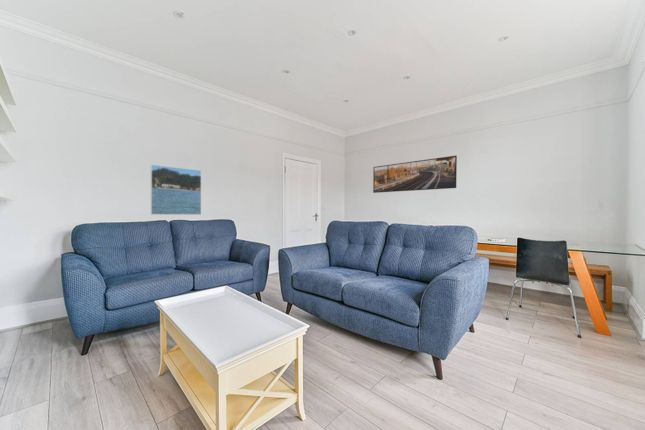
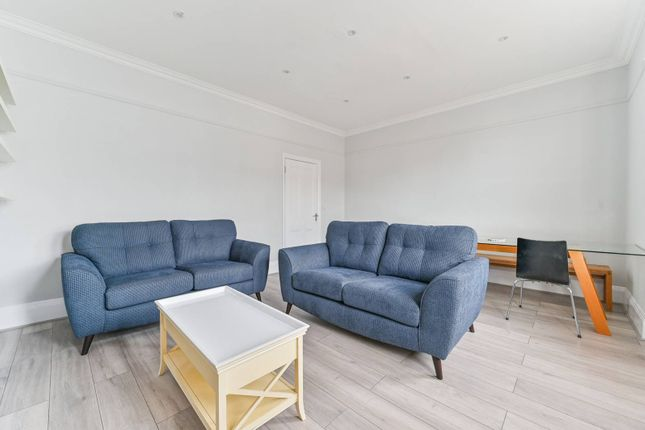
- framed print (177, 191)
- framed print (410, 176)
